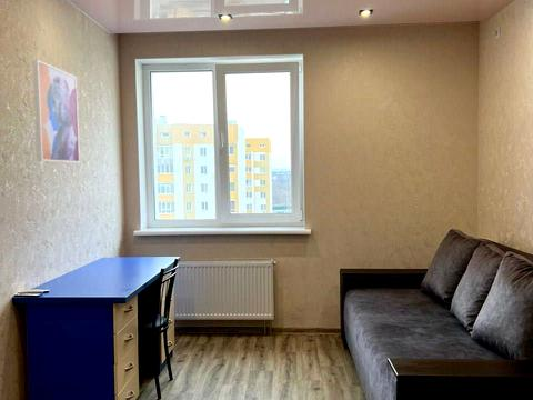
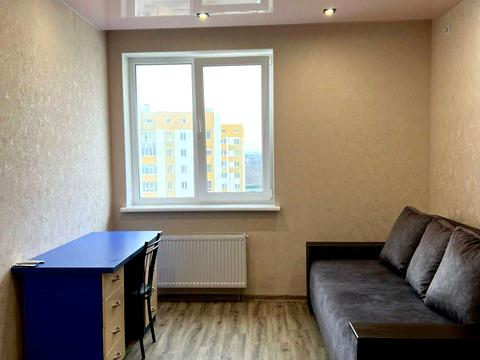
- wall art (58, 116)
